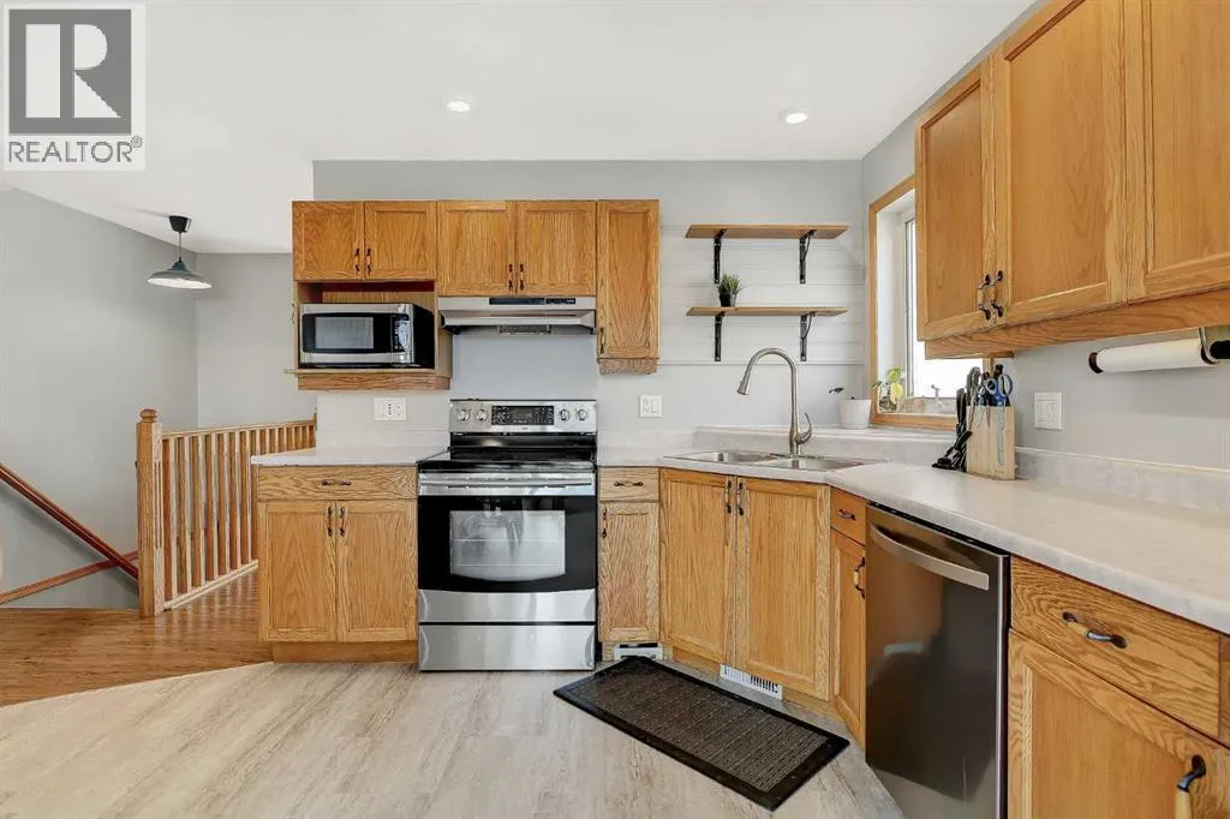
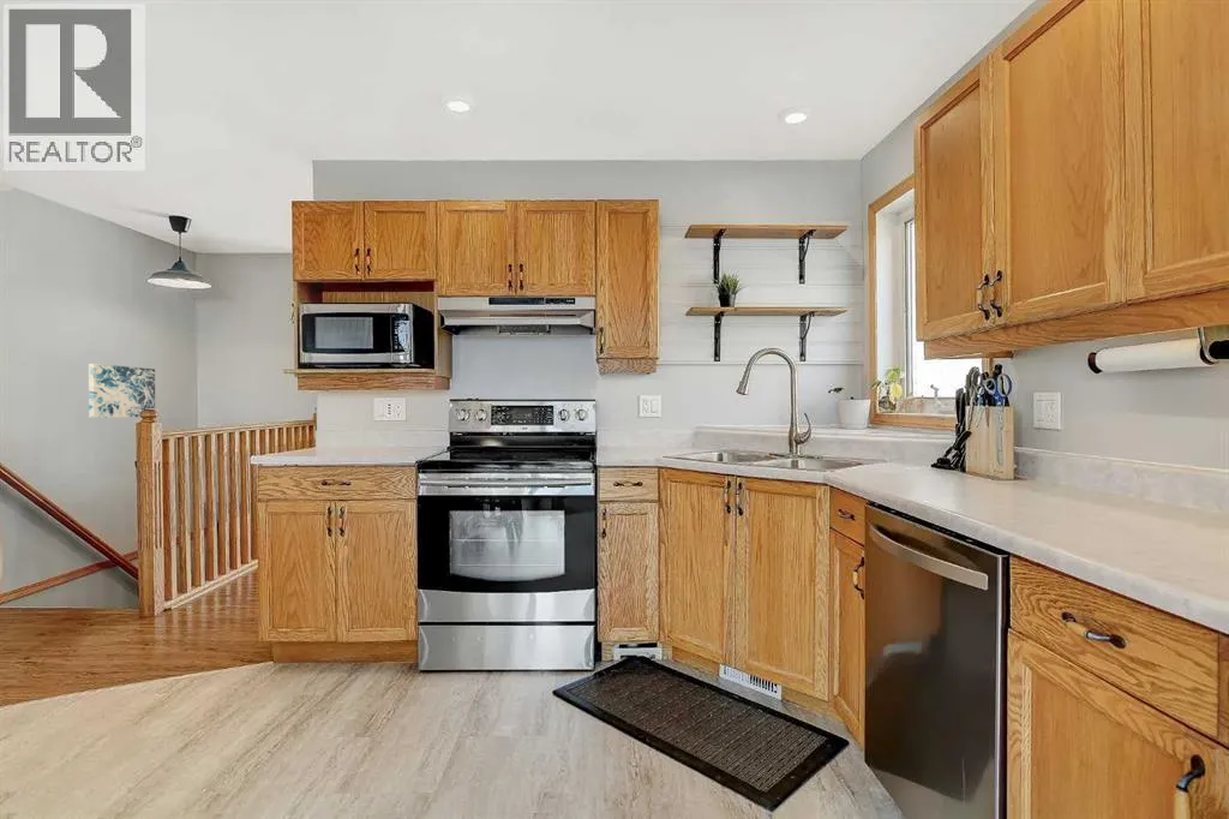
+ wall art (124, 391)
